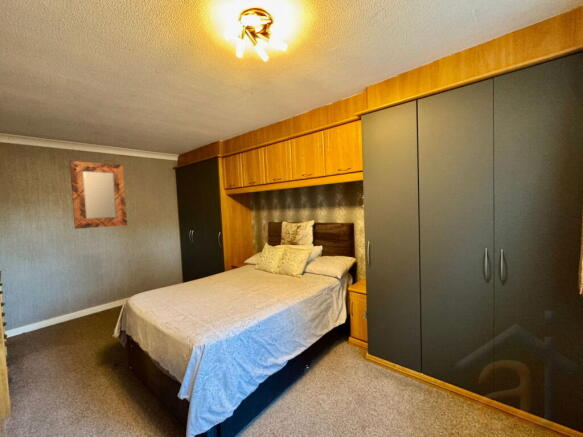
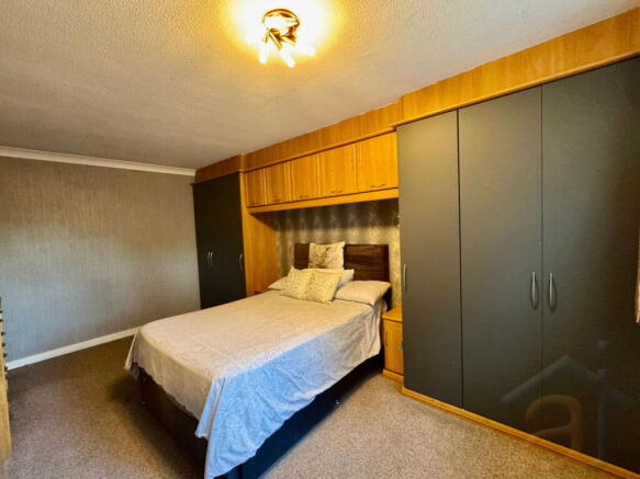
- home mirror (100, 195)
